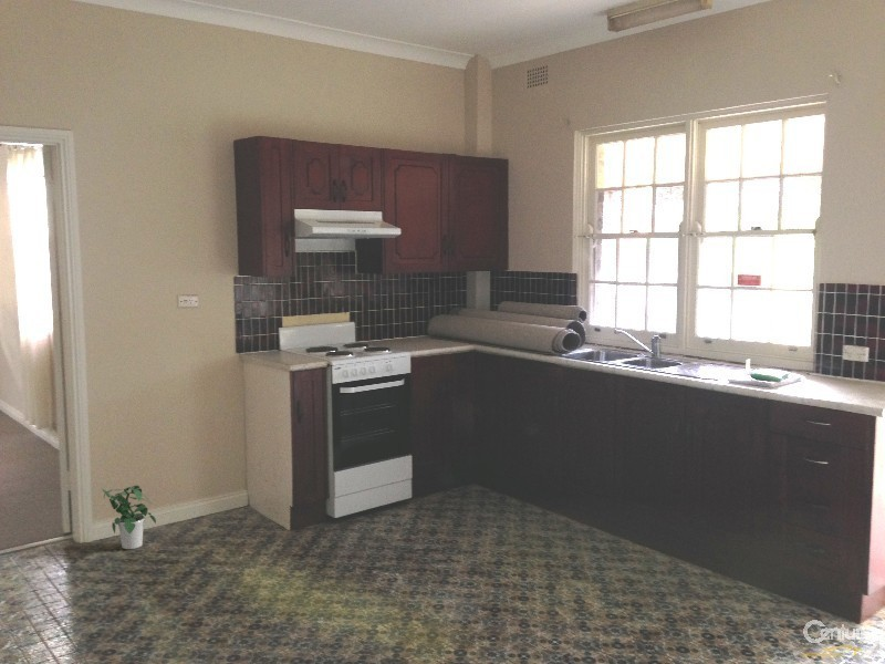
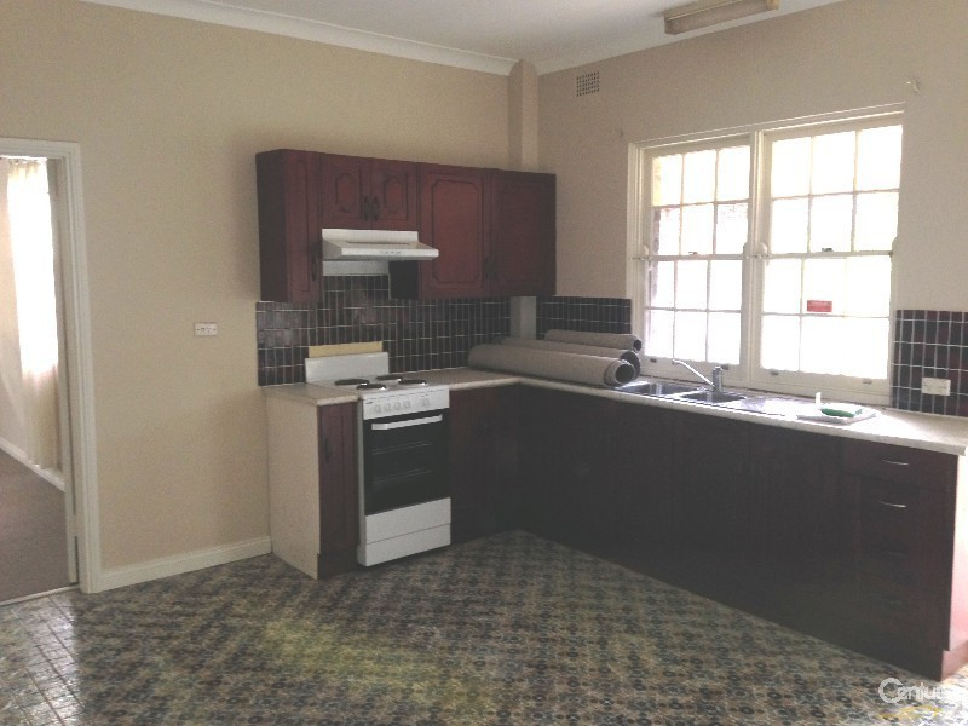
- potted plant (129, 516)
